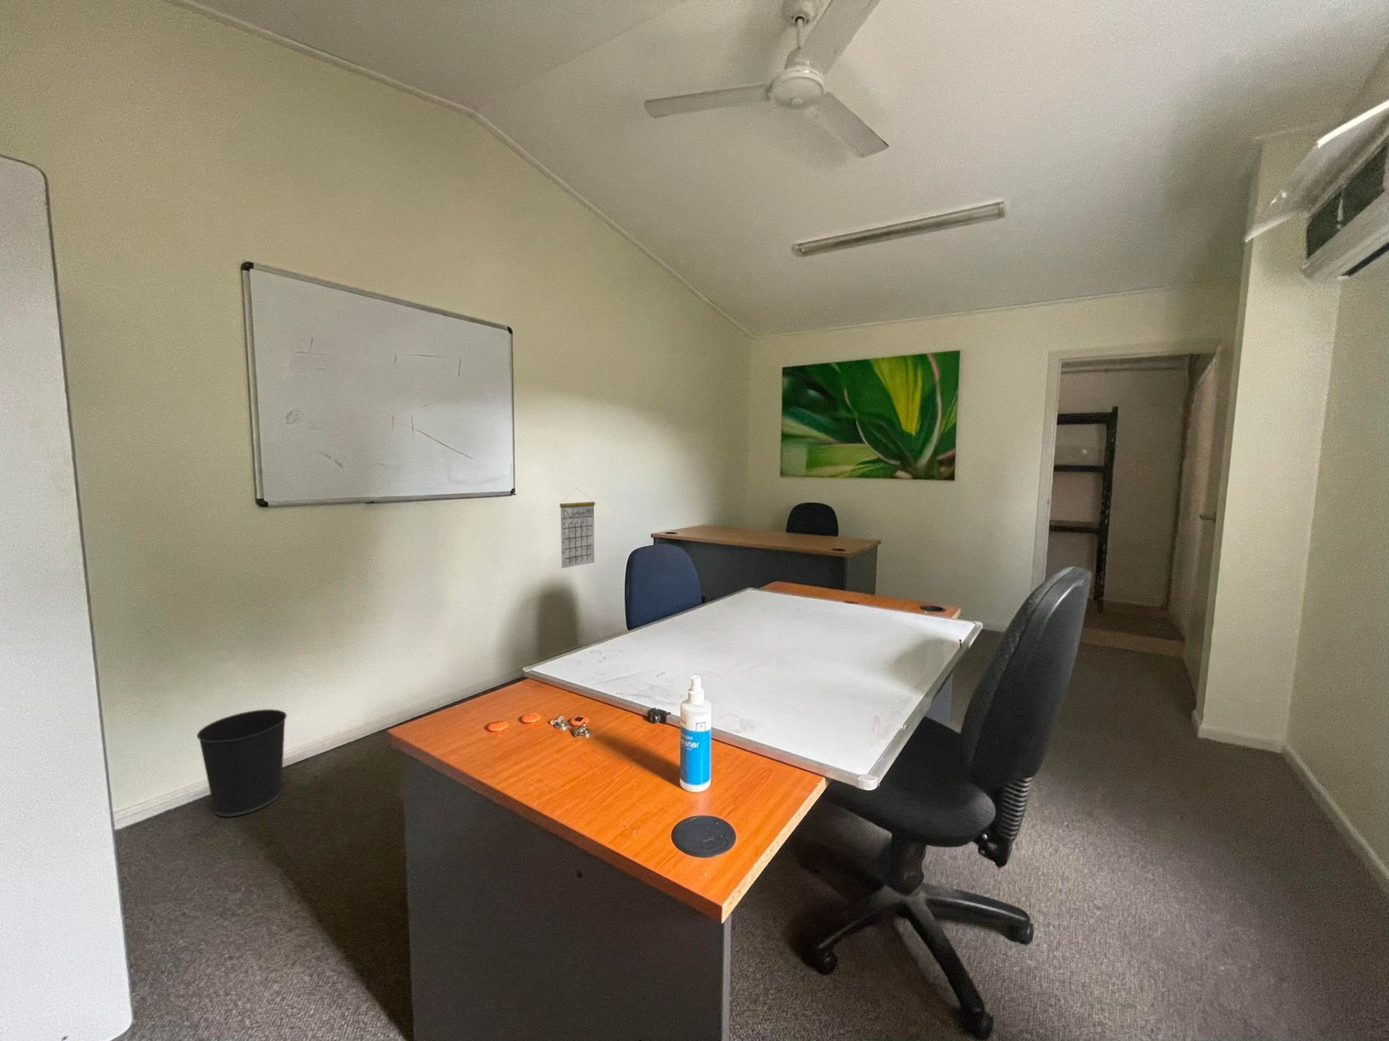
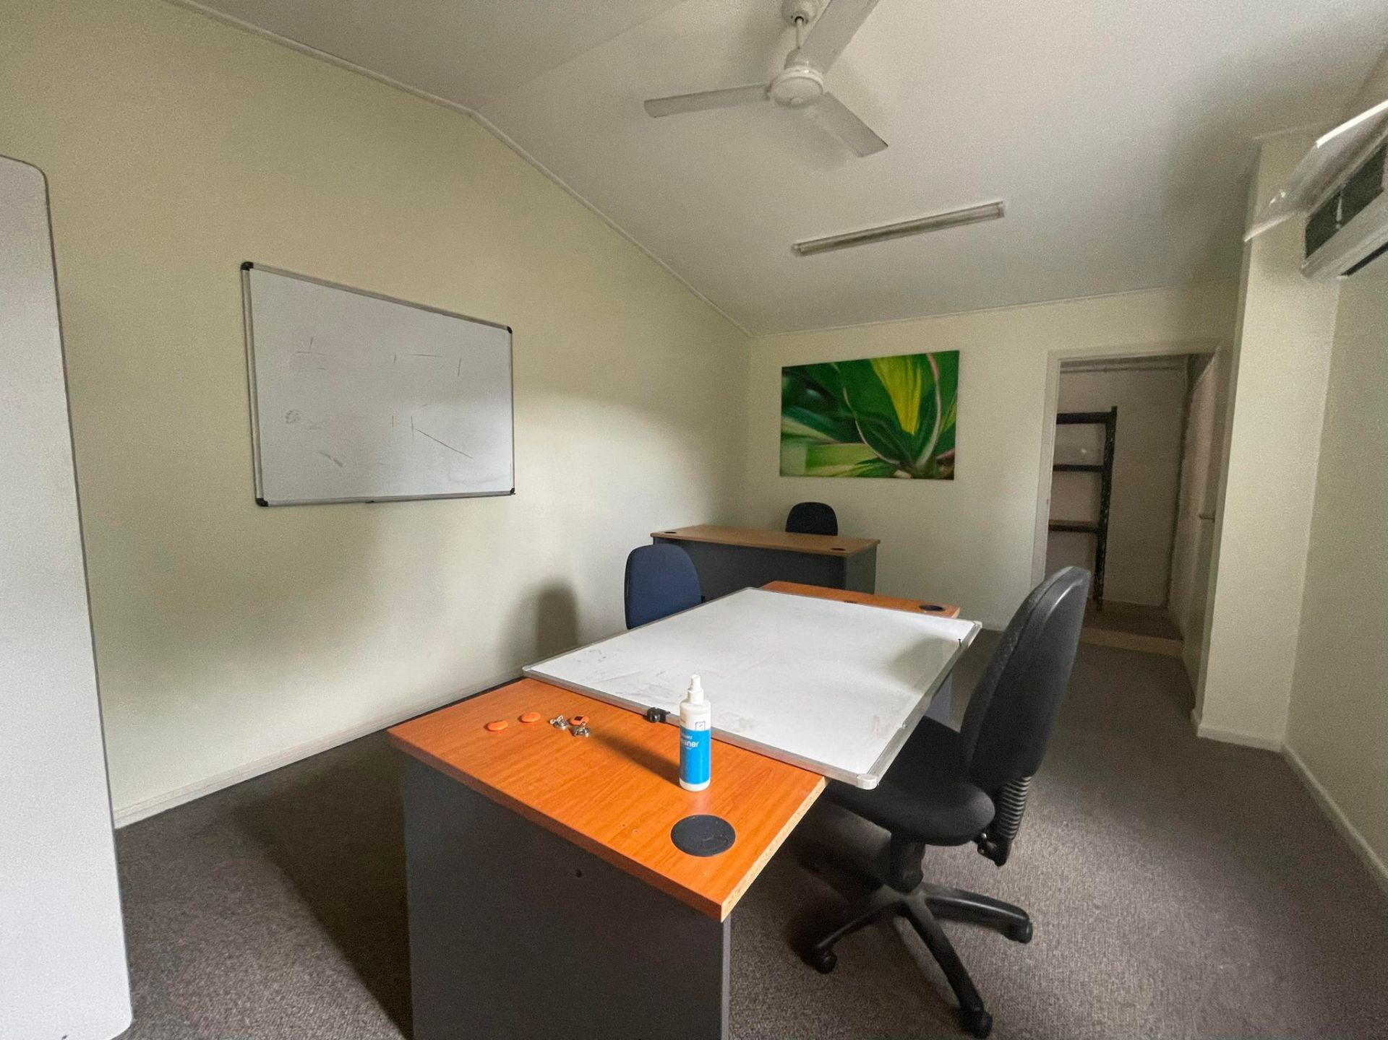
- calendar (579, 526)
- wastebasket (246, 762)
